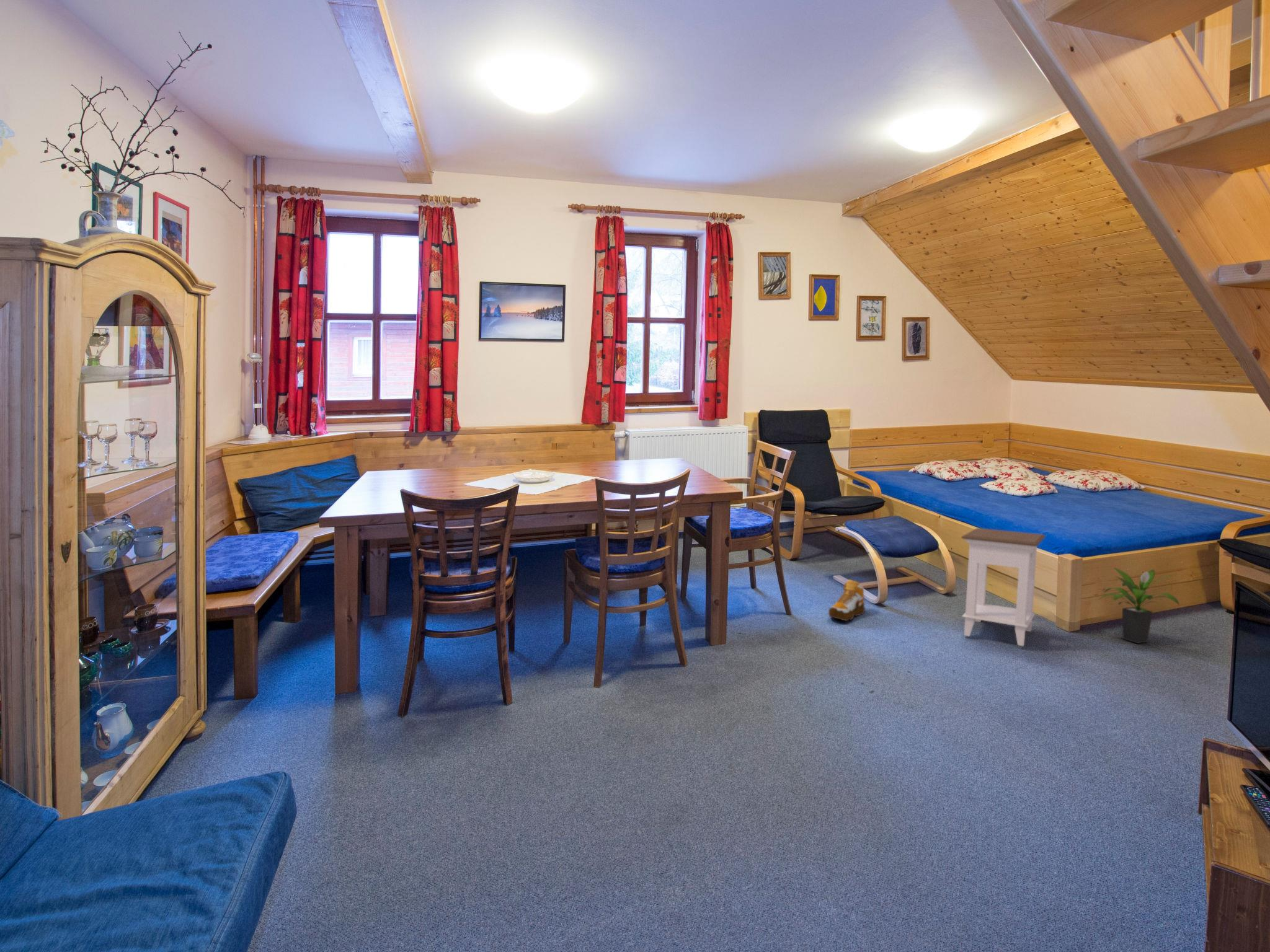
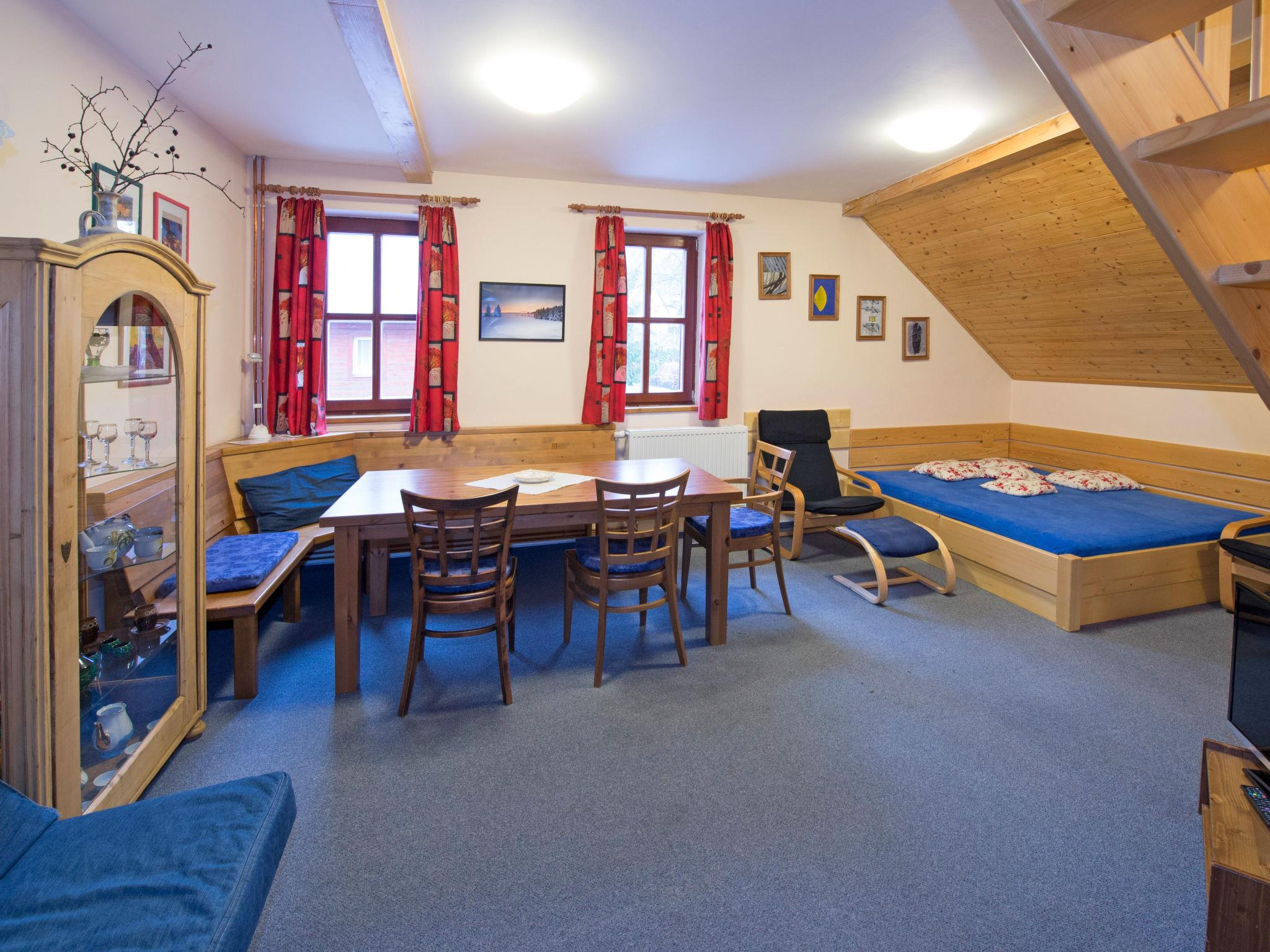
- shoe (847, 598)
- potted plant (1137, 605)
- nightstand (986, 584)
